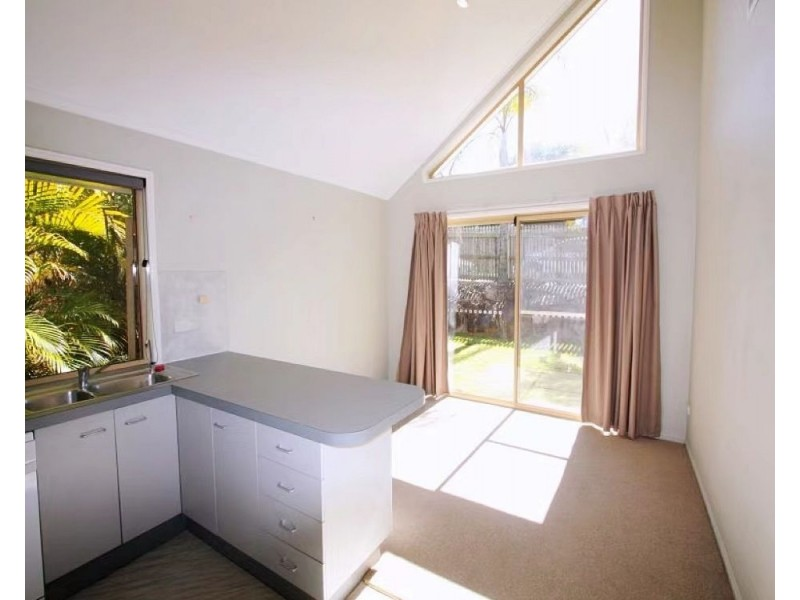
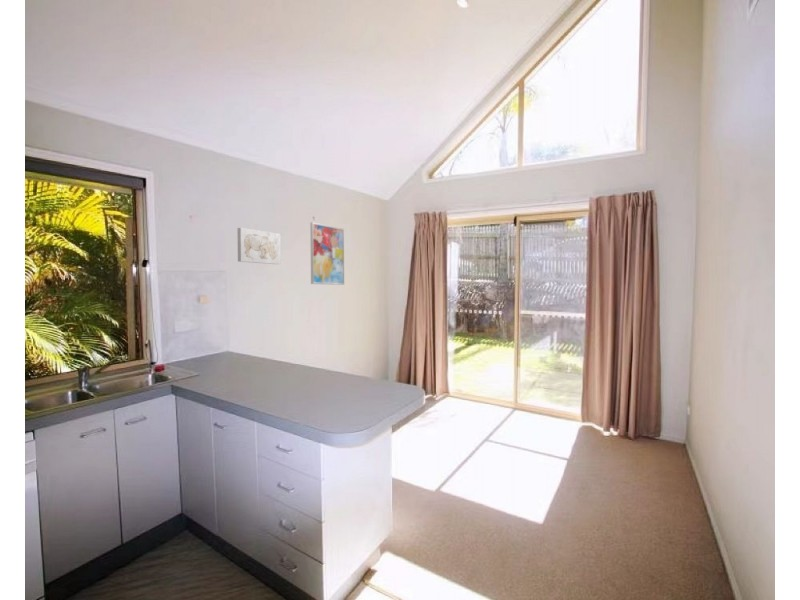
+ wall art (260, 247)
+ wall art (328, 255)
